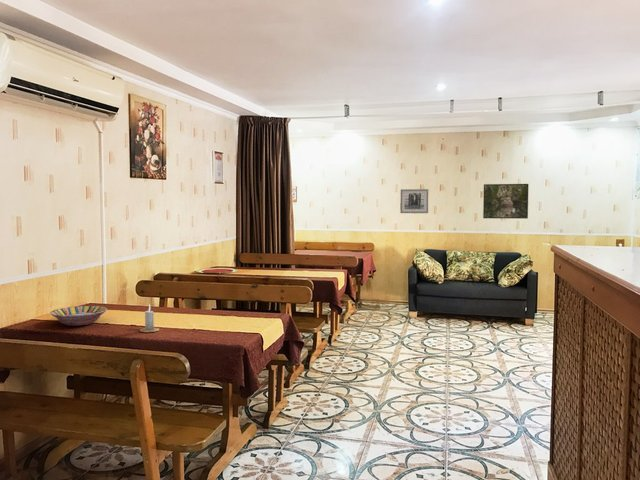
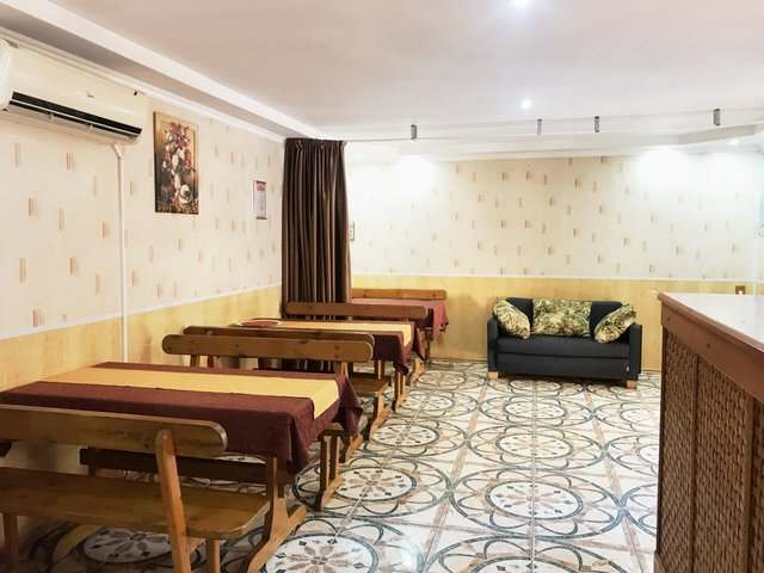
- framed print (505, 201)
- wall art (414, 201)
- serving bowl (79, 316)
- candle (149, 316)
